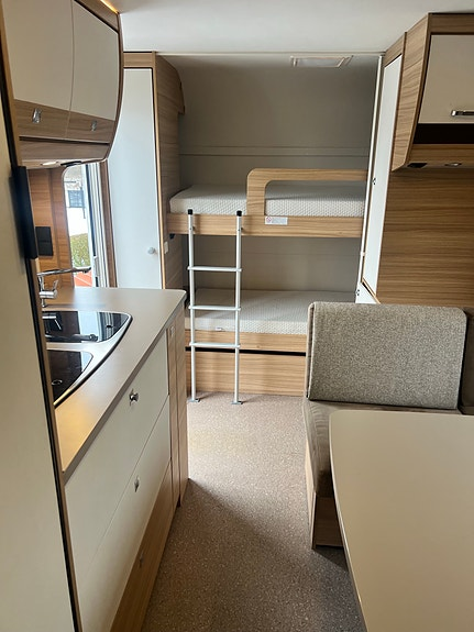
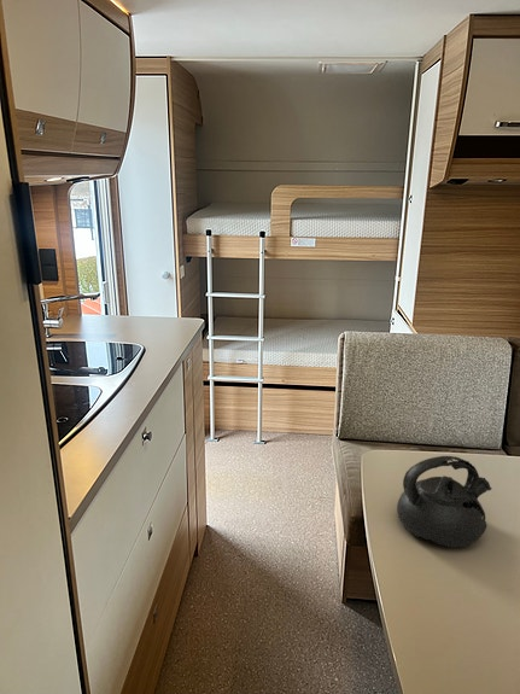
+ teapot (445, 491)
